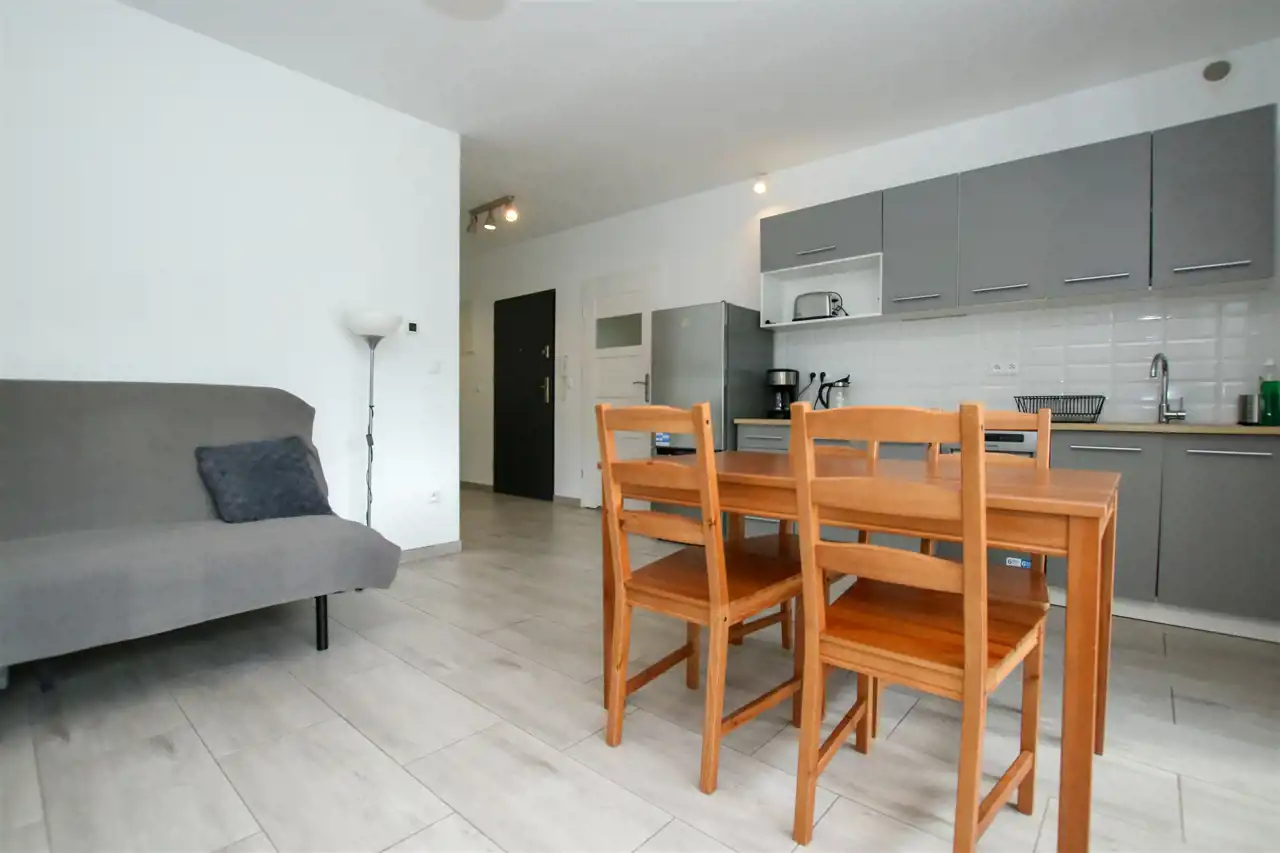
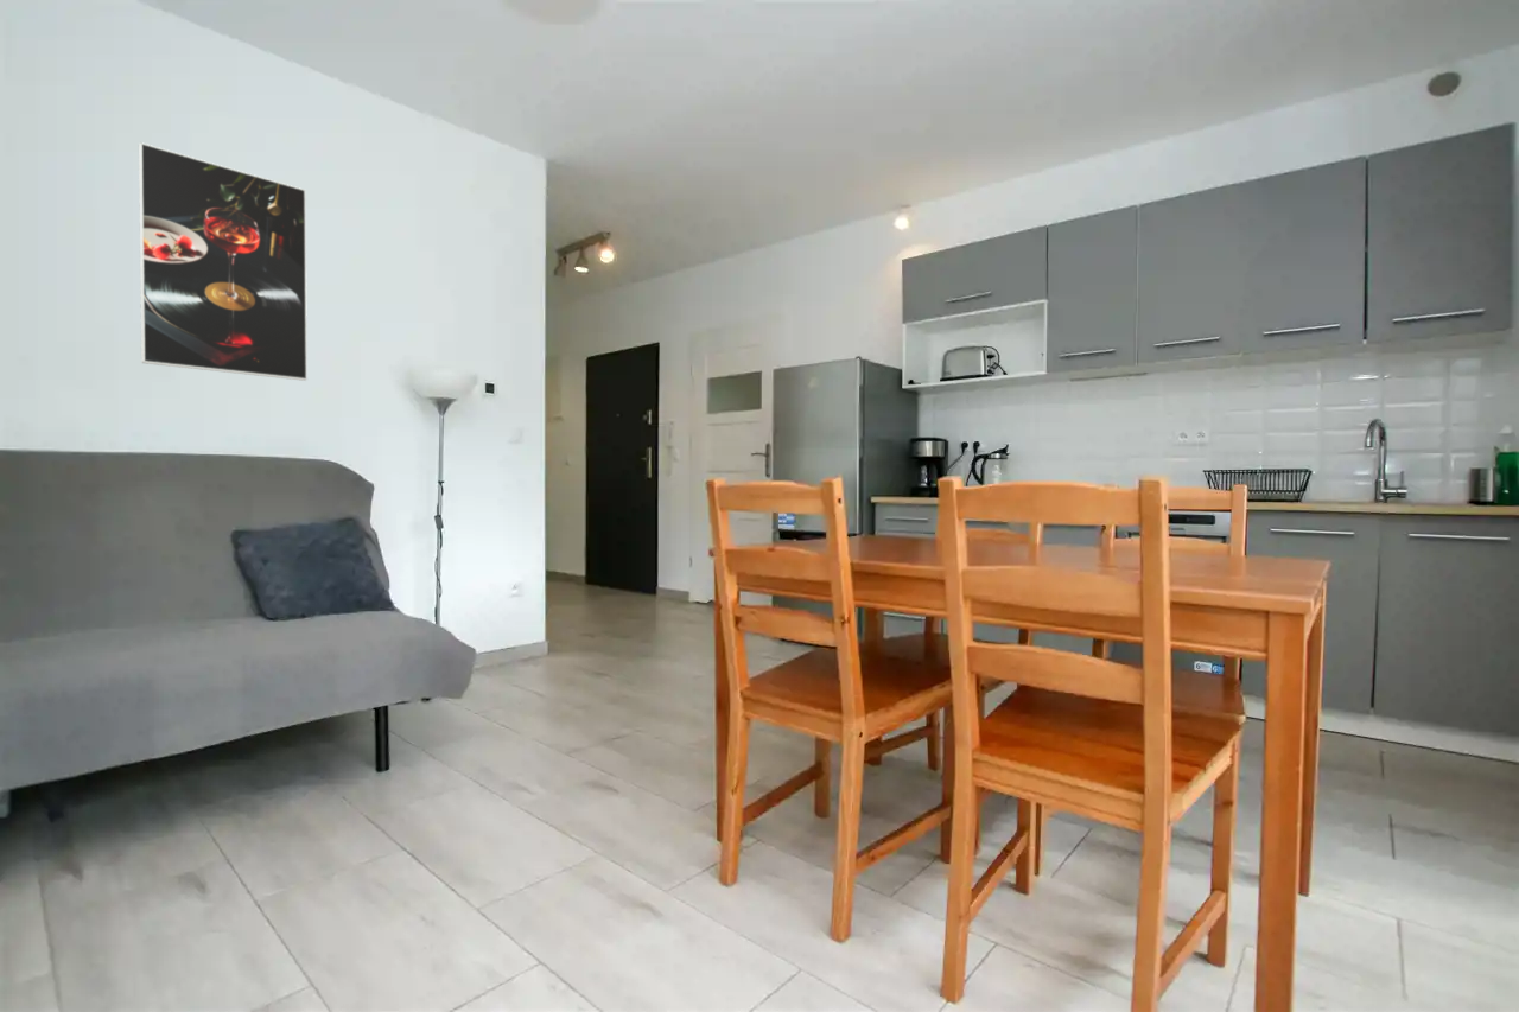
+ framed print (228, 270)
